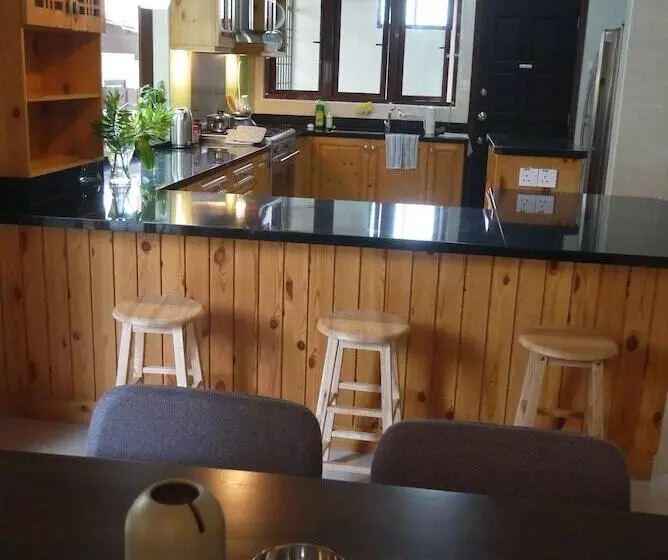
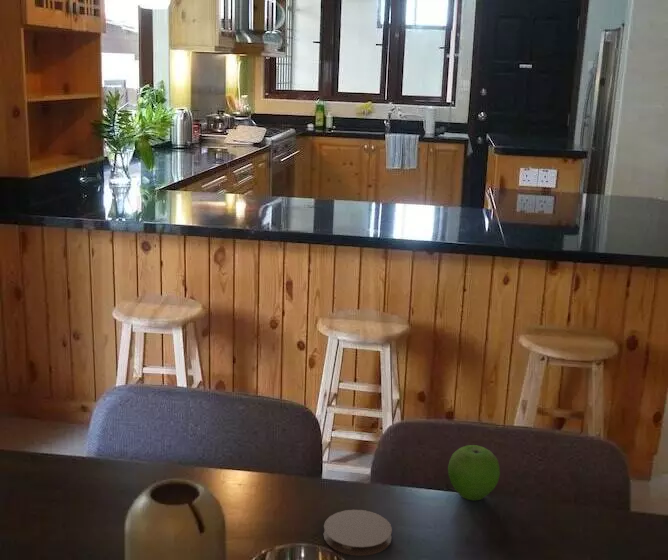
+ fruit (473, 473)
+ coaster (357, 531)
